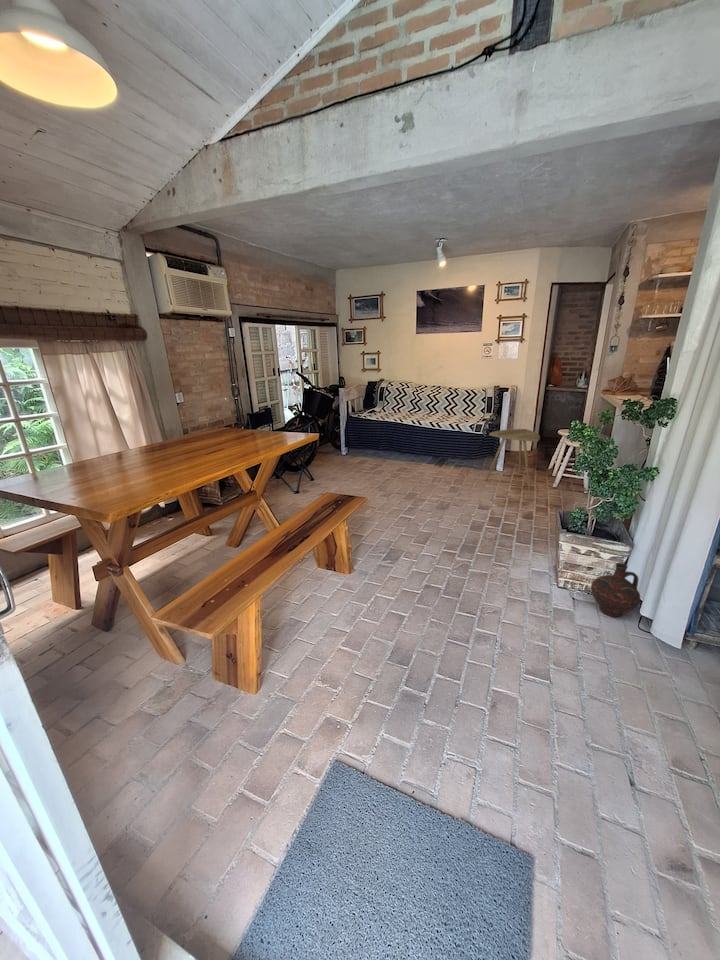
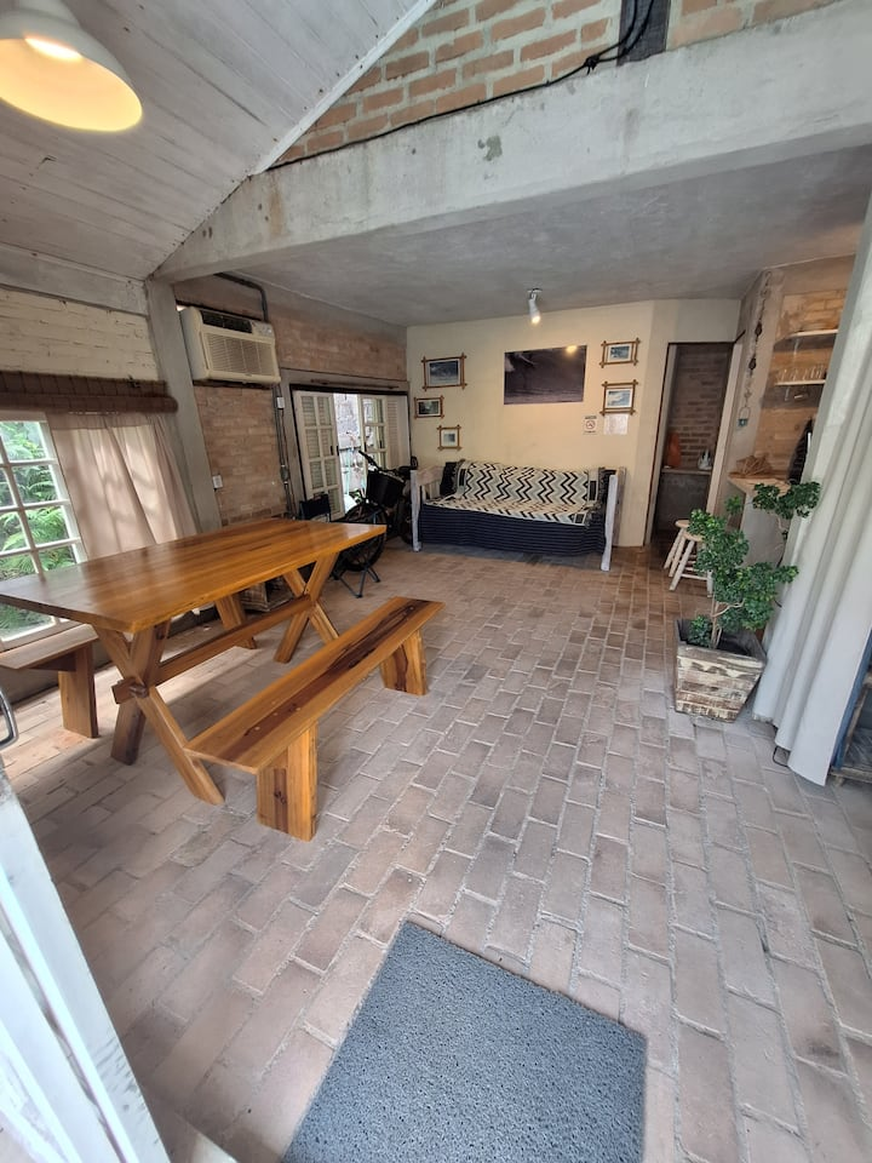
- ceramic jug (615, 588)
- side table (519, 457)
